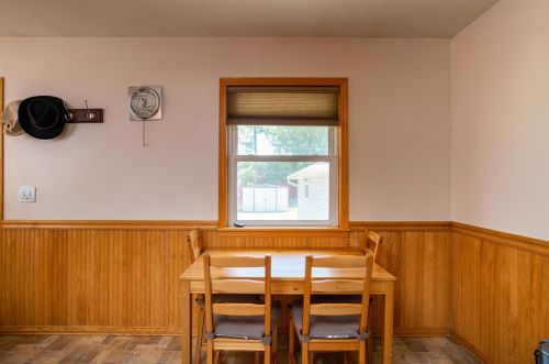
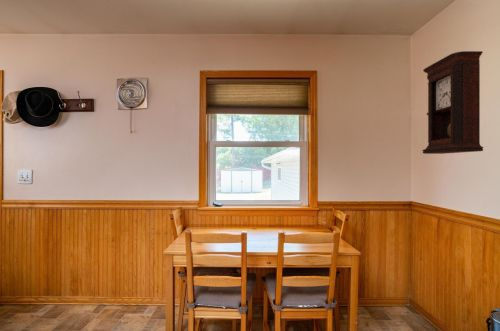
+ pendulum clock (447, 107)
